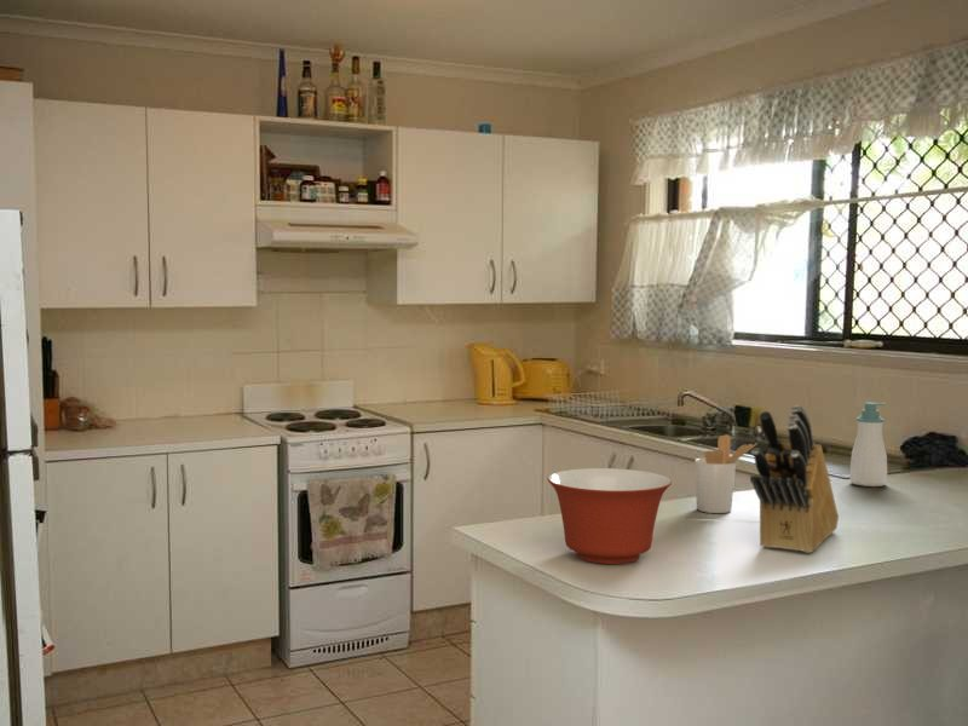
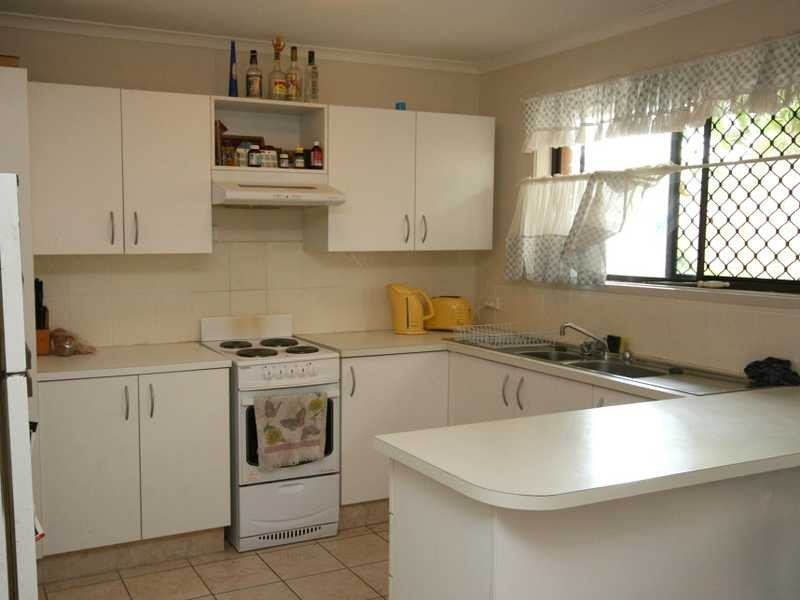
- knife block (796, 471)
- soap bottle (869, 443)
- utensil holder (725, 474)
- mixing bowl (607, 517)
